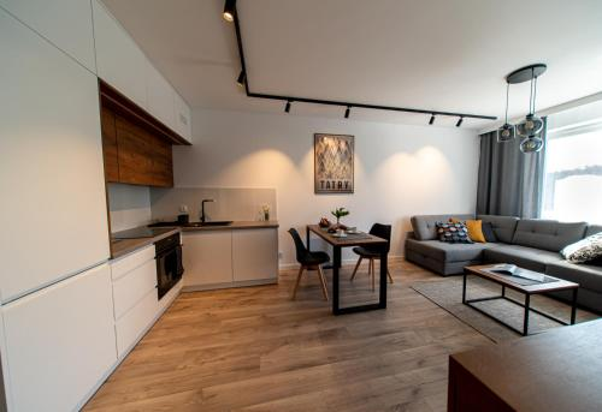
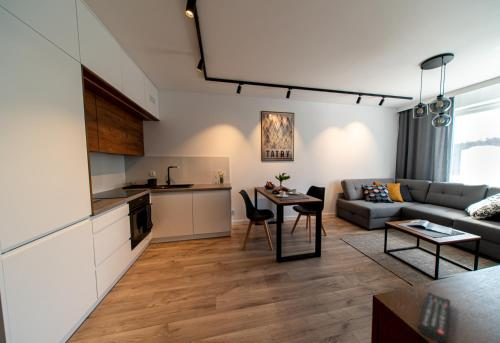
+ remote control (435, 313)
